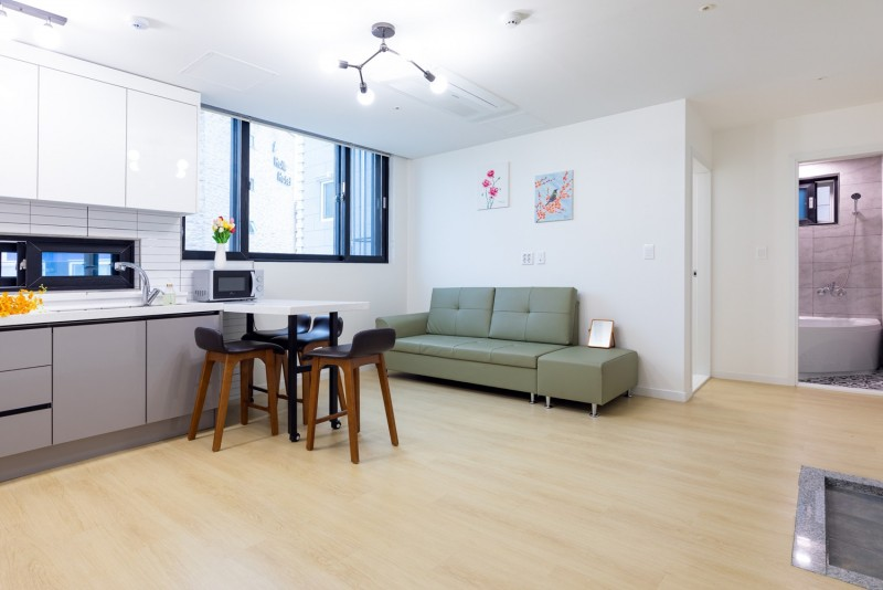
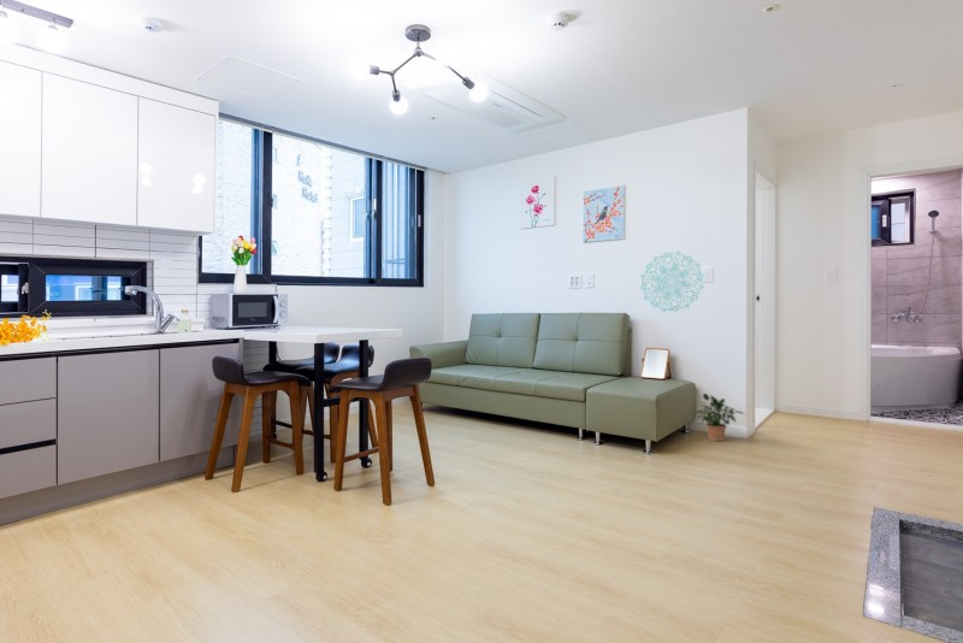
+ wall decoration (672, 281)
+ potted plant (720, 417)
